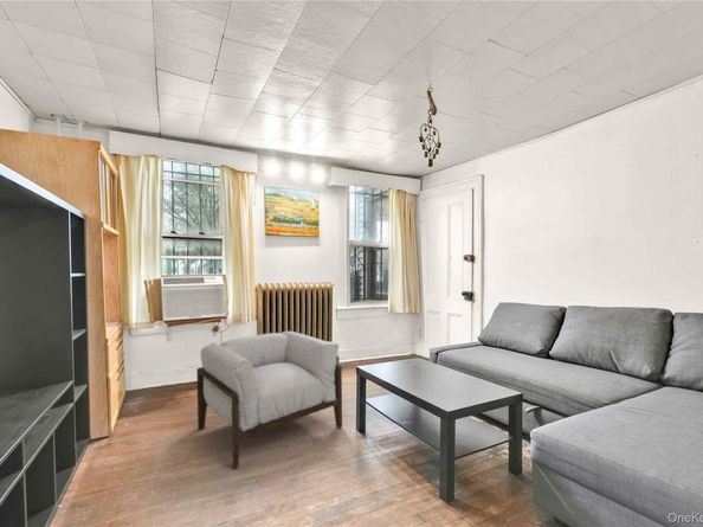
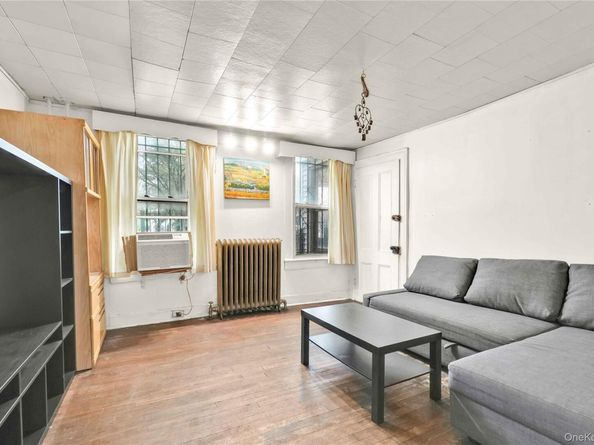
- armchair (269, 384)
